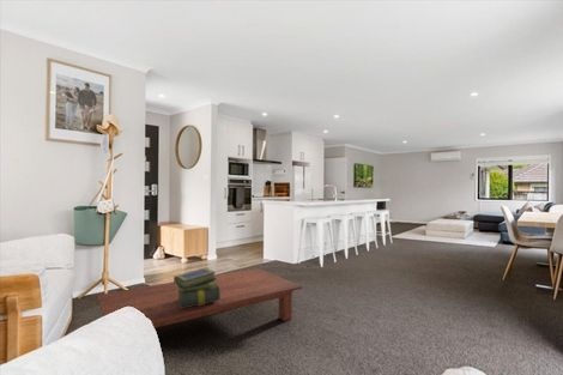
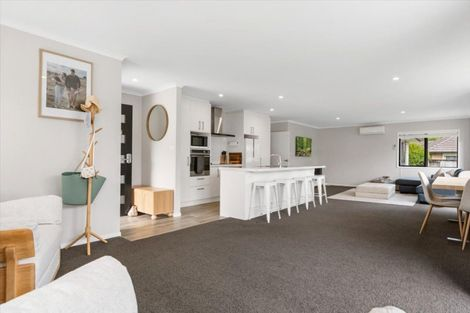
- coffee table (204, 307)
- stack of books (196, 286)
